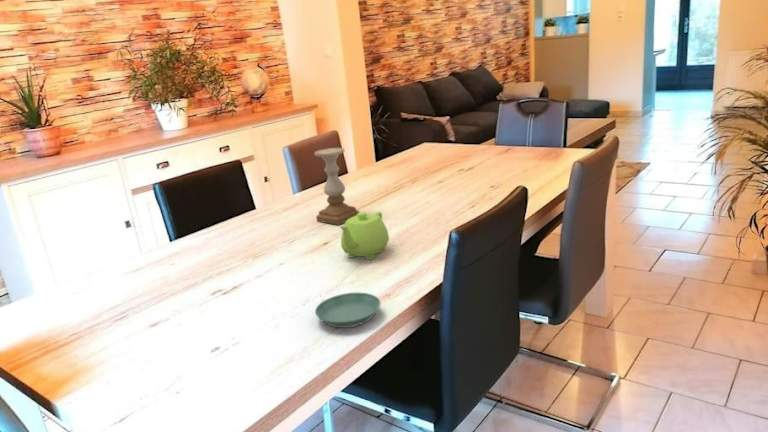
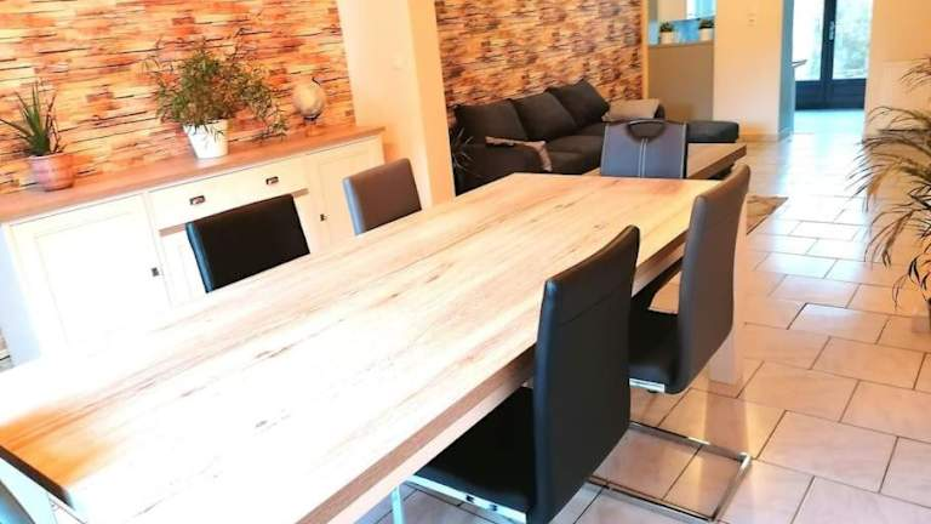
- teapot (362, 234)
- saucer (348, 311)
- candle holder (333, 185)
